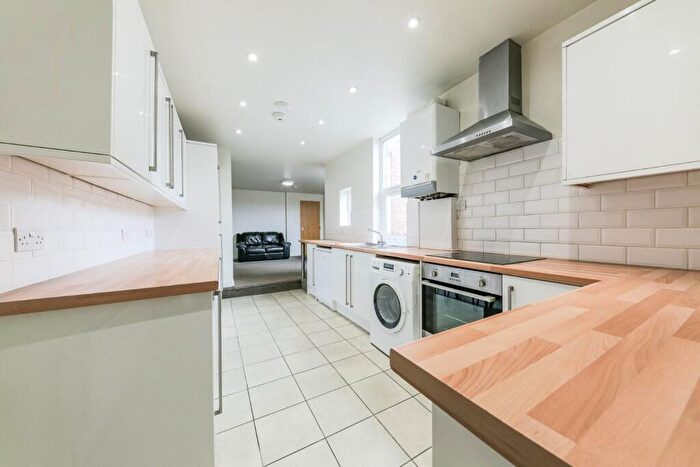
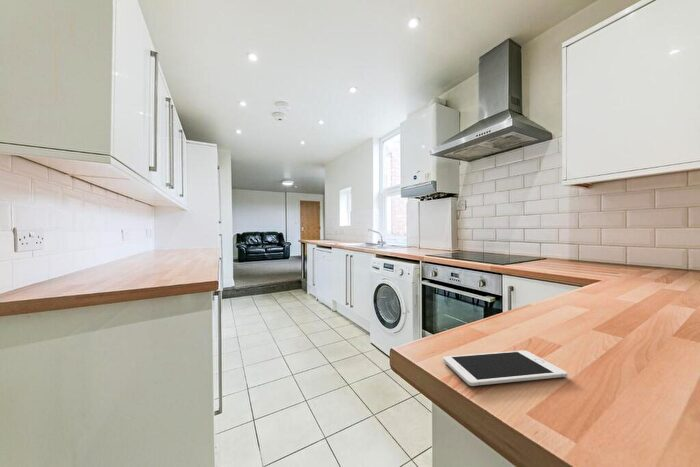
+ cell phone (501, 366)
